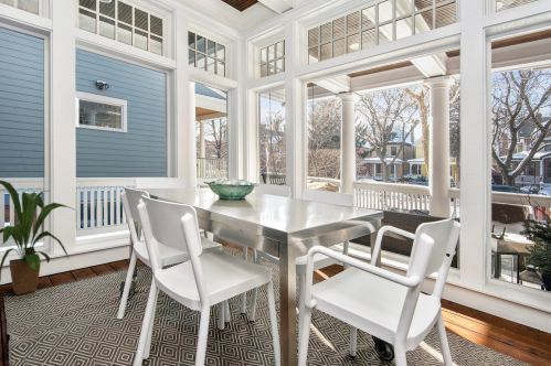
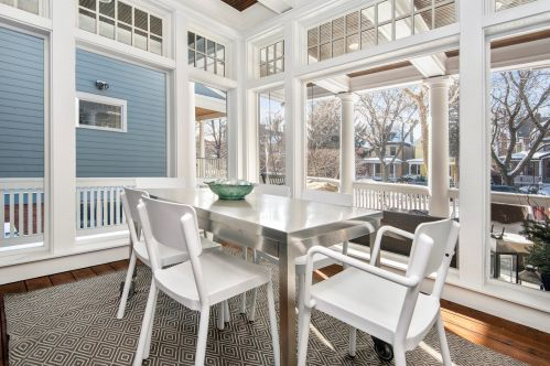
- house plant (35, 234)
